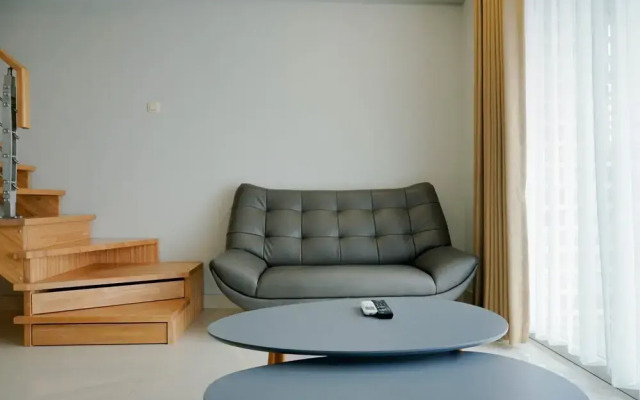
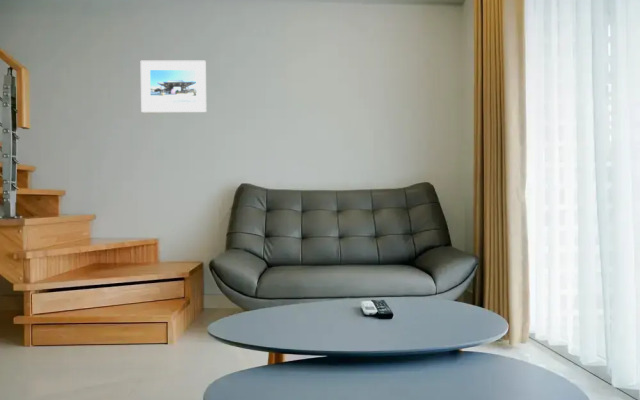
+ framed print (173, 86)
